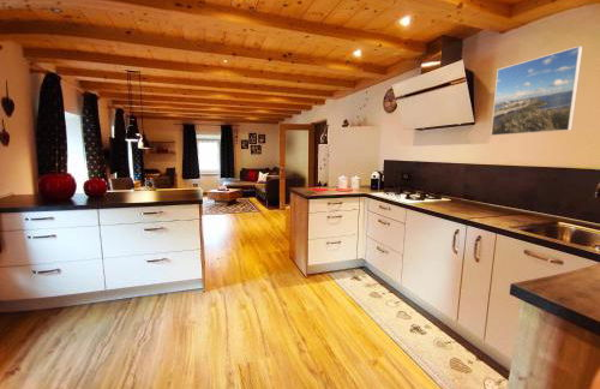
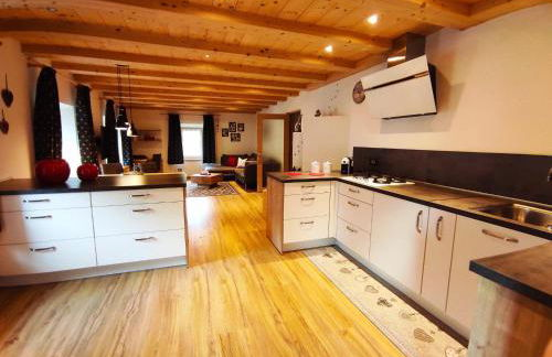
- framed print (530, 96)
